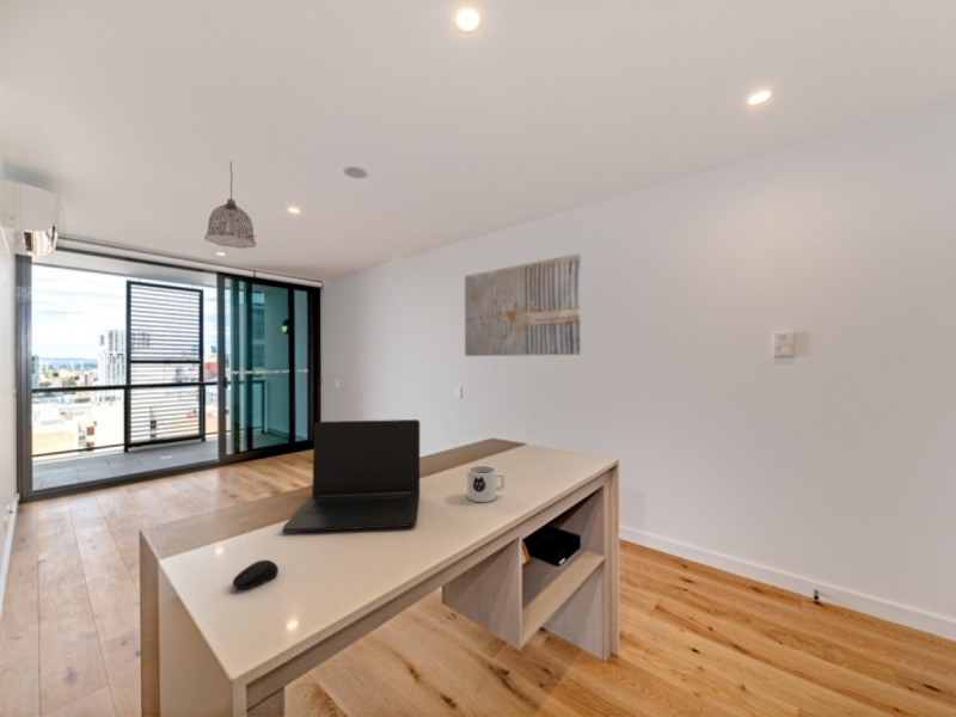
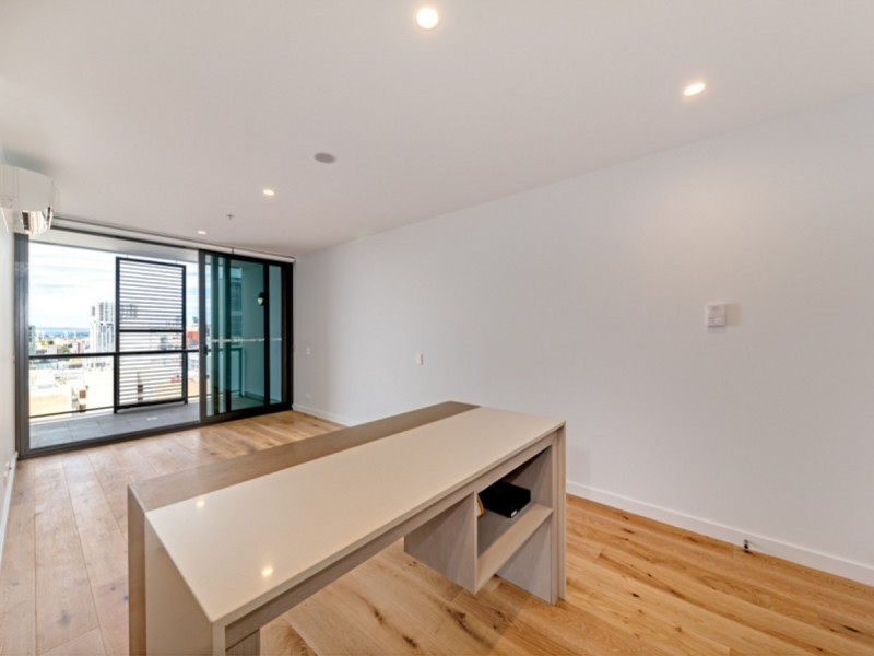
- pendant lamp (231, 201)
- laptop (360, 468)
- mug (484, 482)
- wall art (515, 311)
- computer mouse (256, 572)
